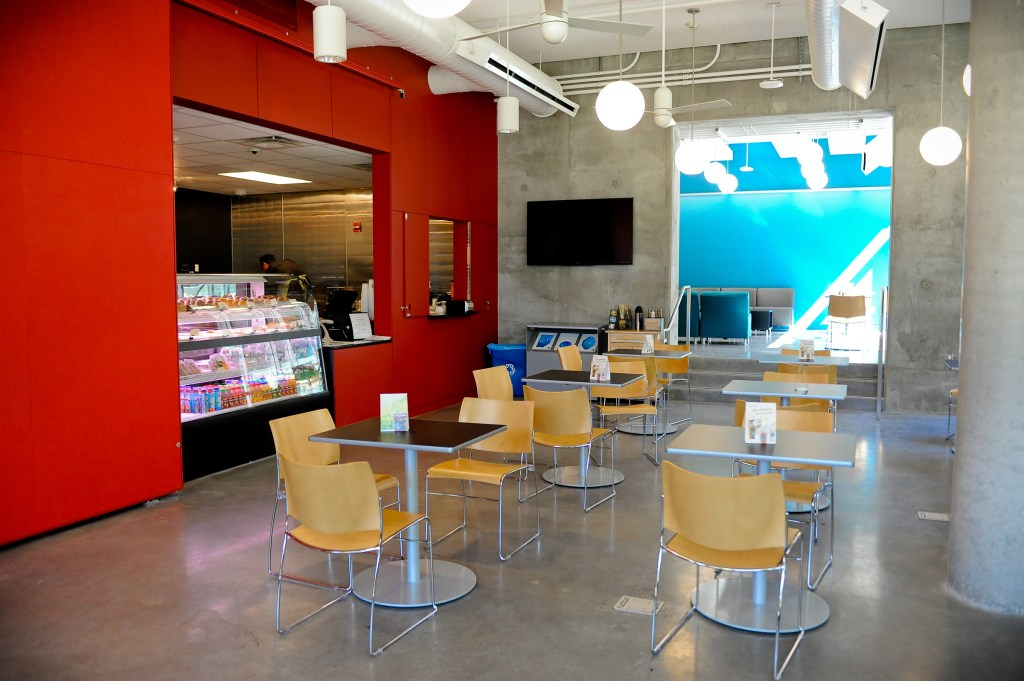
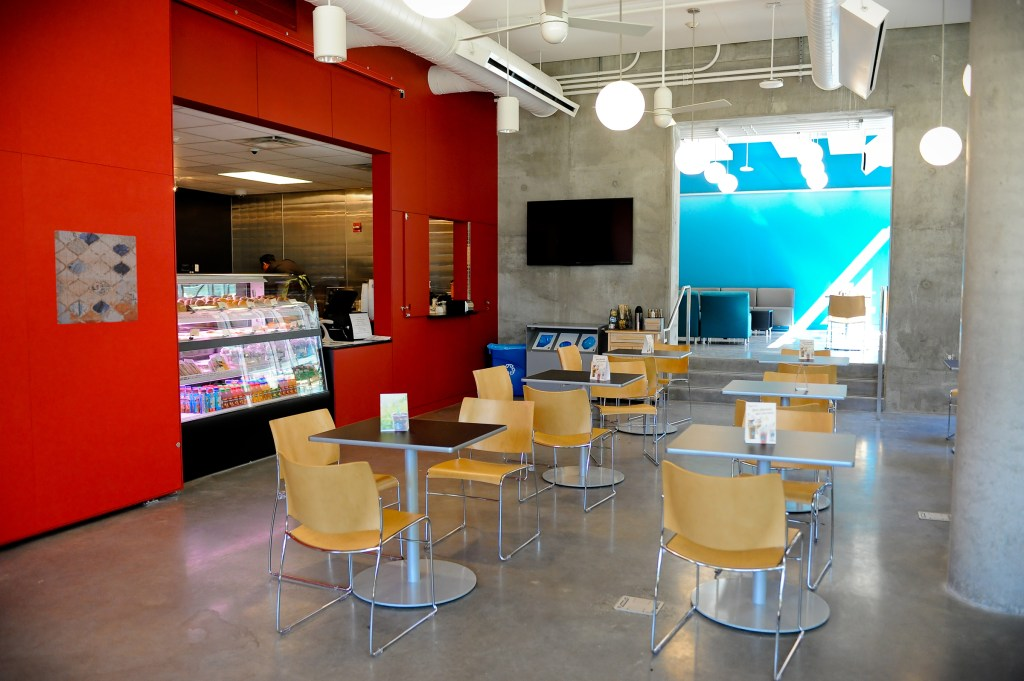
+ wall art (98, 278)
